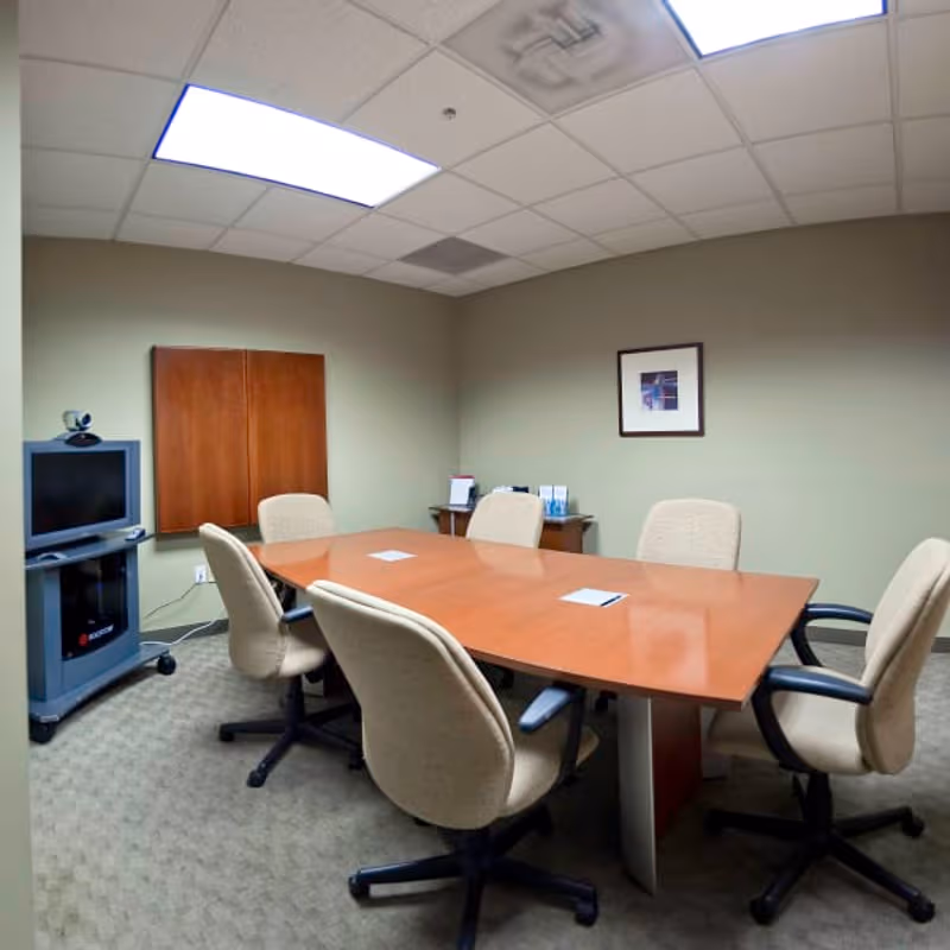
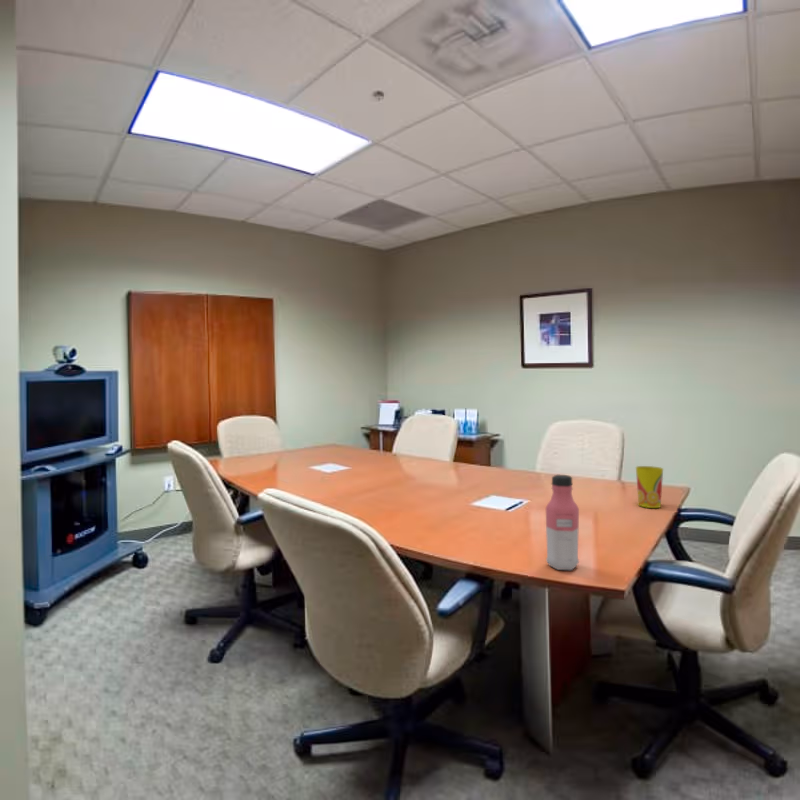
+ water bottle (562, 520)
+ cup (649, 486)
